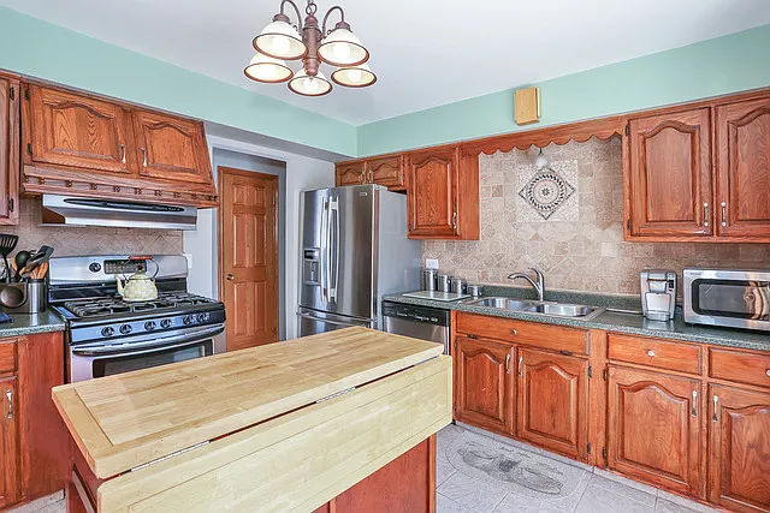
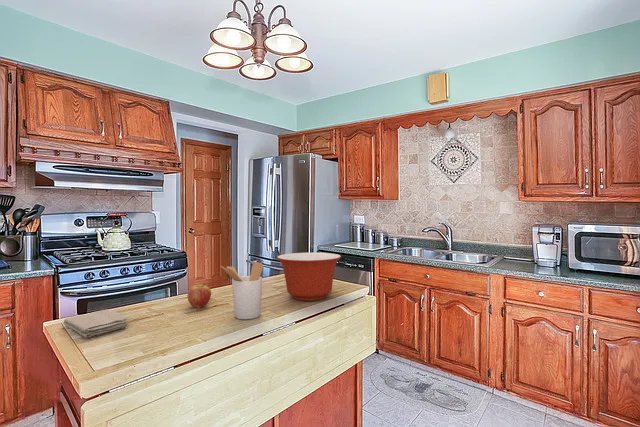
+ fruit (199, 295)
+ utensil holder (241, 289)
+ mixing bowl (309, 276)
+ washcloth (96, 321)
